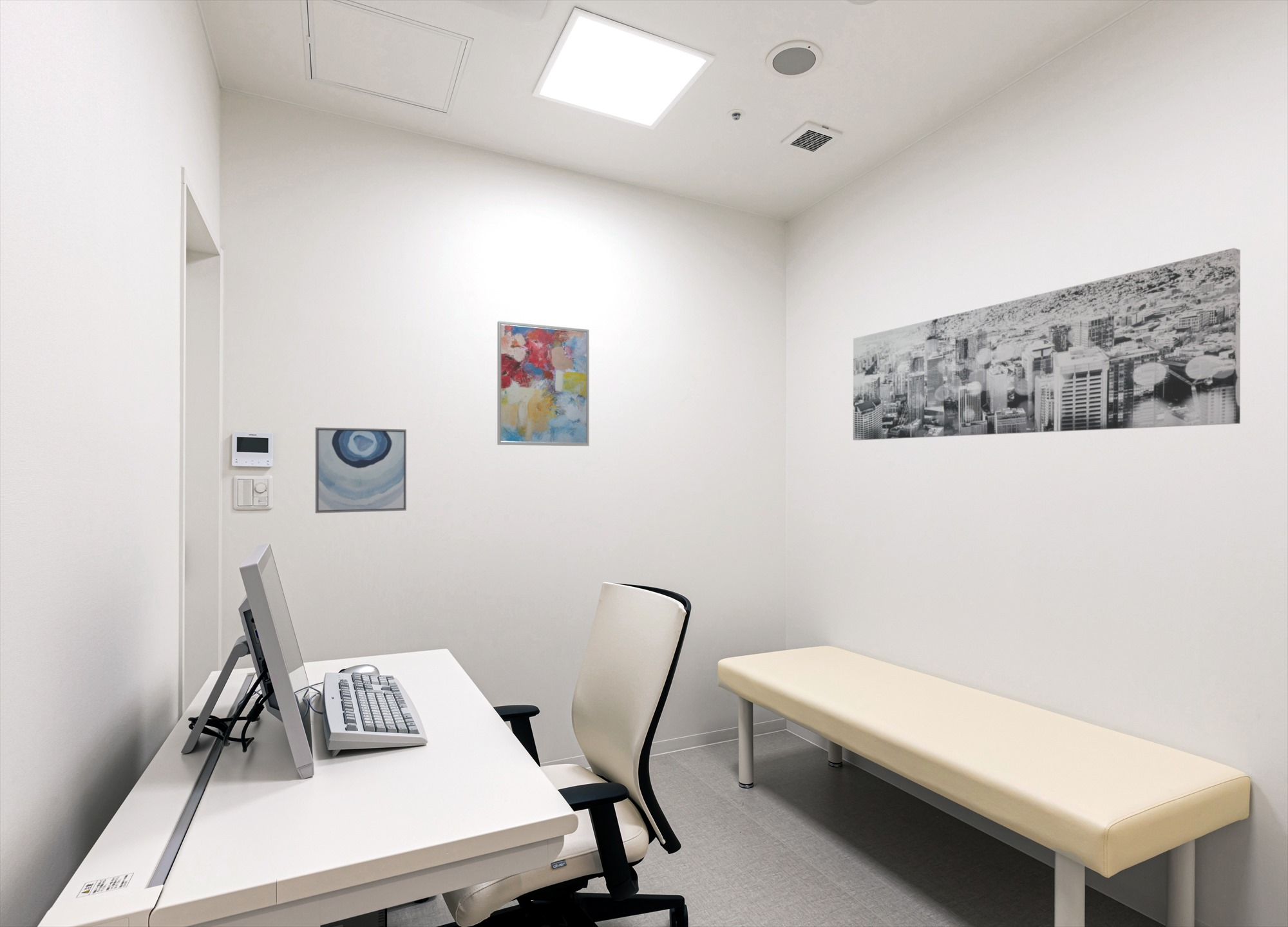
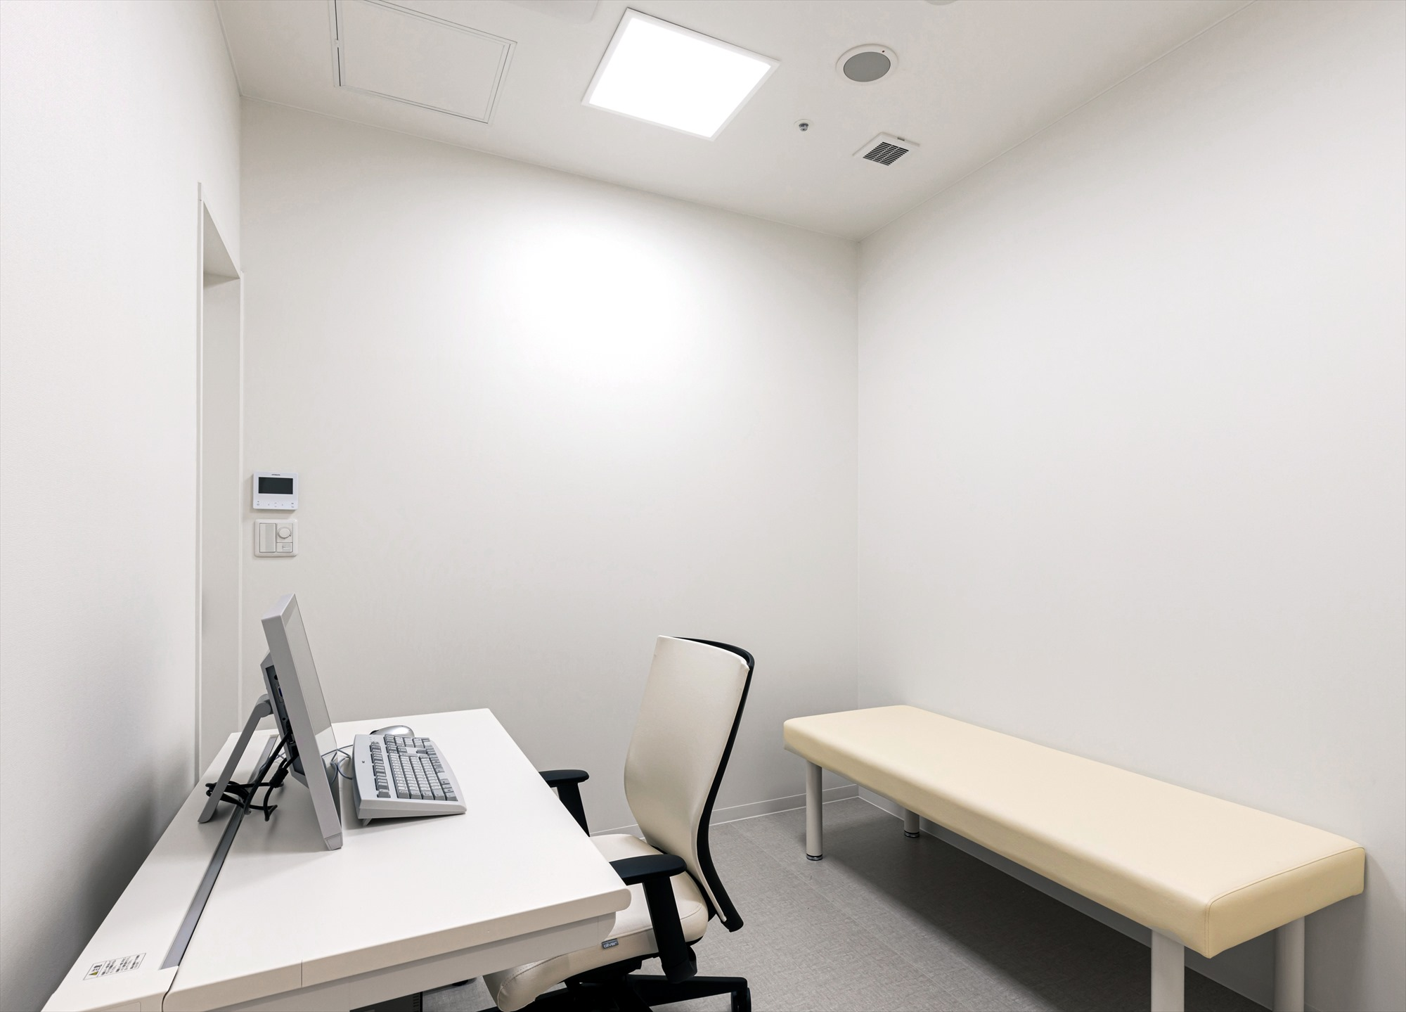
- wall art (996, 370)
- wall art (362, 470)
- wall art (544, 385)
